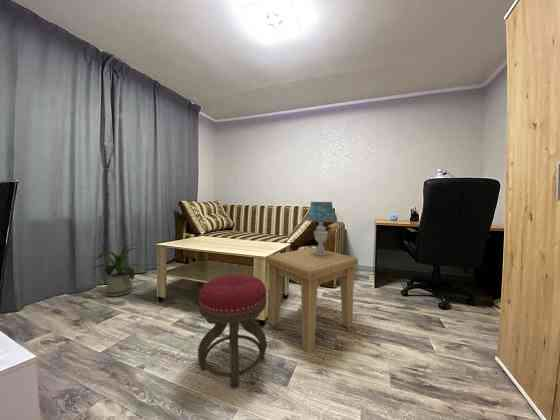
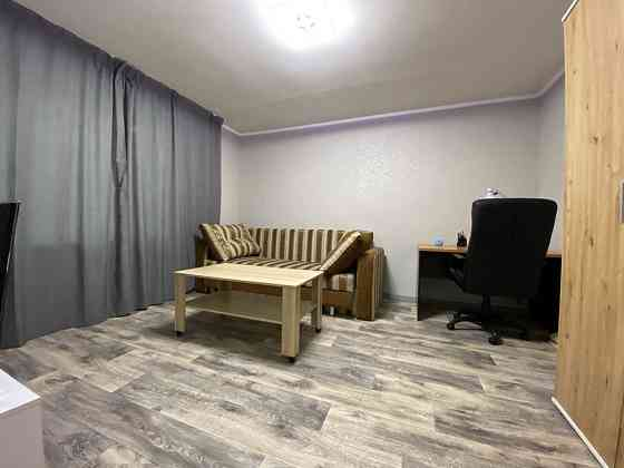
- stool (233, 322)
- table lamp (320, 227)
- house plant (117, 267)
- side table (311, 290)
